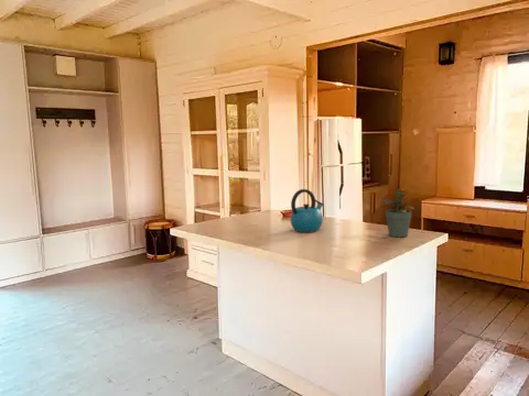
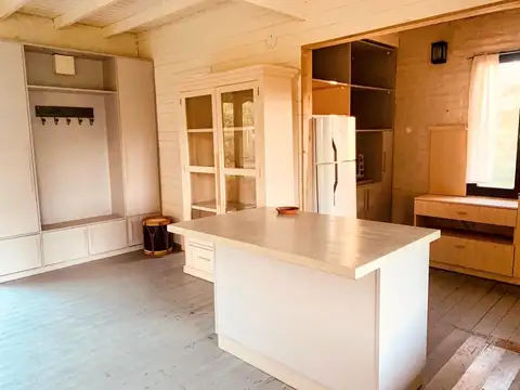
- potted plant (395, 212)
- kettle (307, 209)
